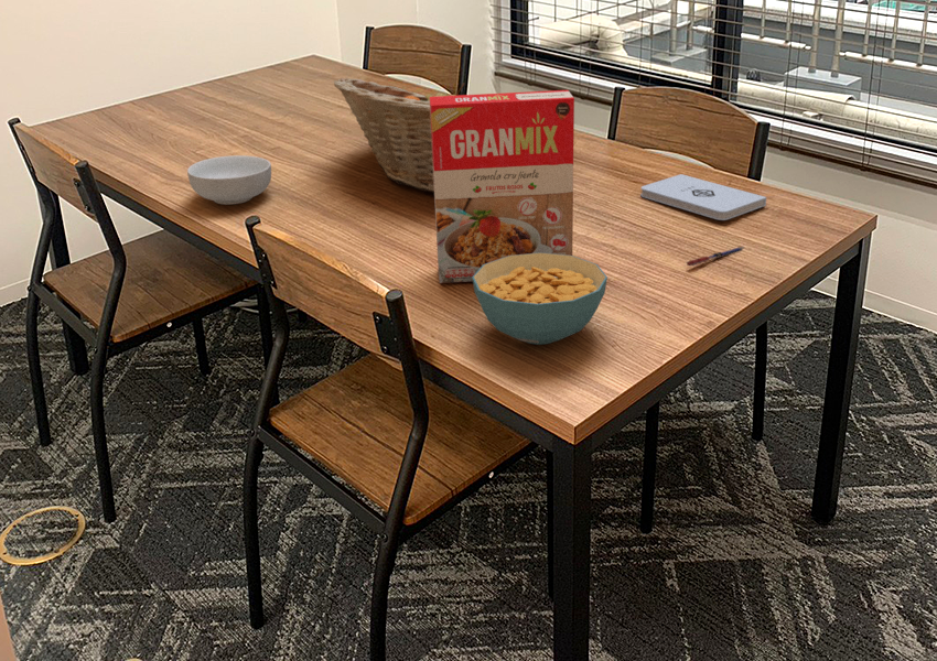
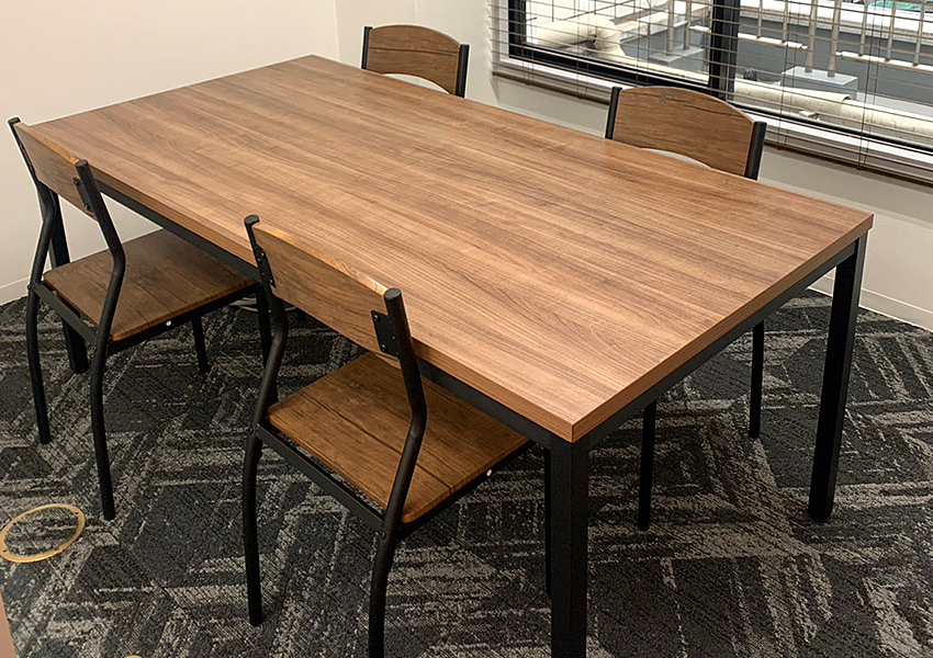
- pen (715, 254)
- notepad (700, 196)
- cereal bowl (231, 182)
- fruit basket (430, 124)
- cereal bowl (539, 306)
- cereal box (502, 188)
